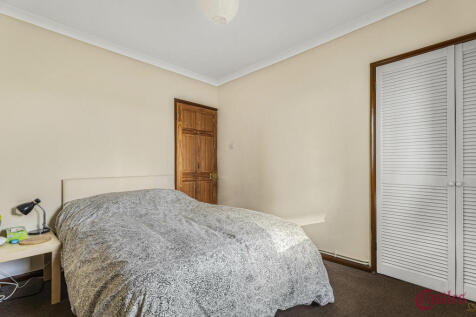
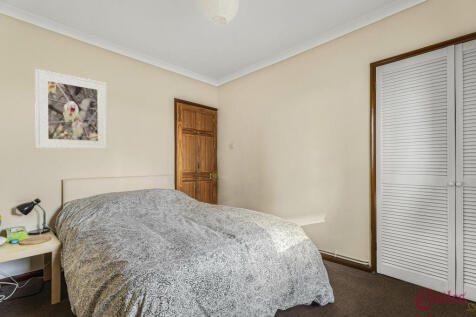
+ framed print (74, 112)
